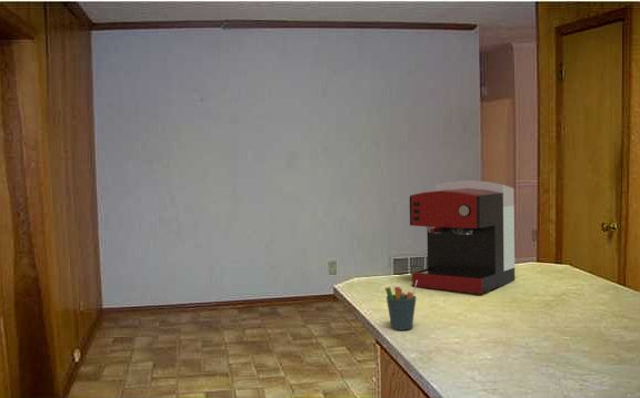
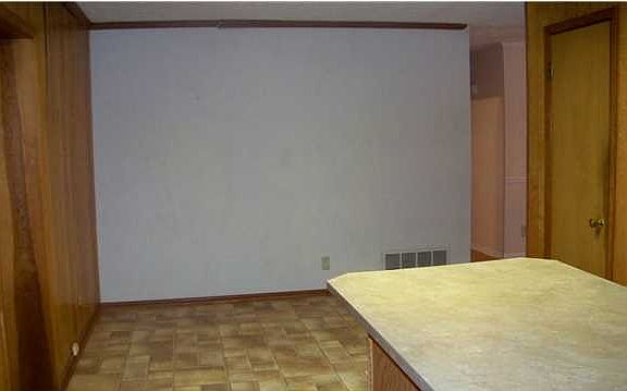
- pen holder (401, 304)
- coffee maker (457, 233)
